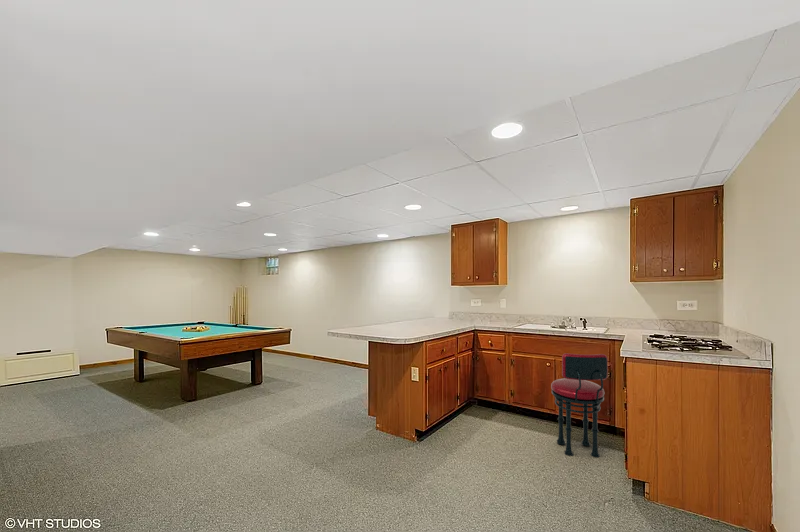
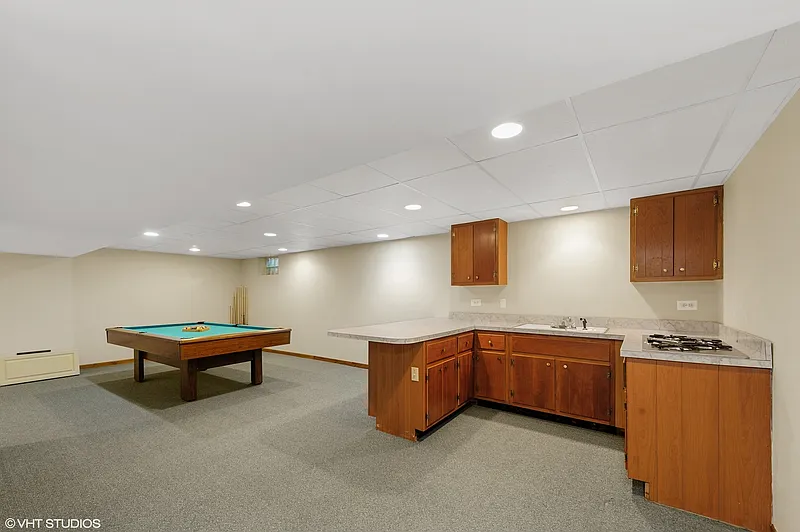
- stool (579, 401)
